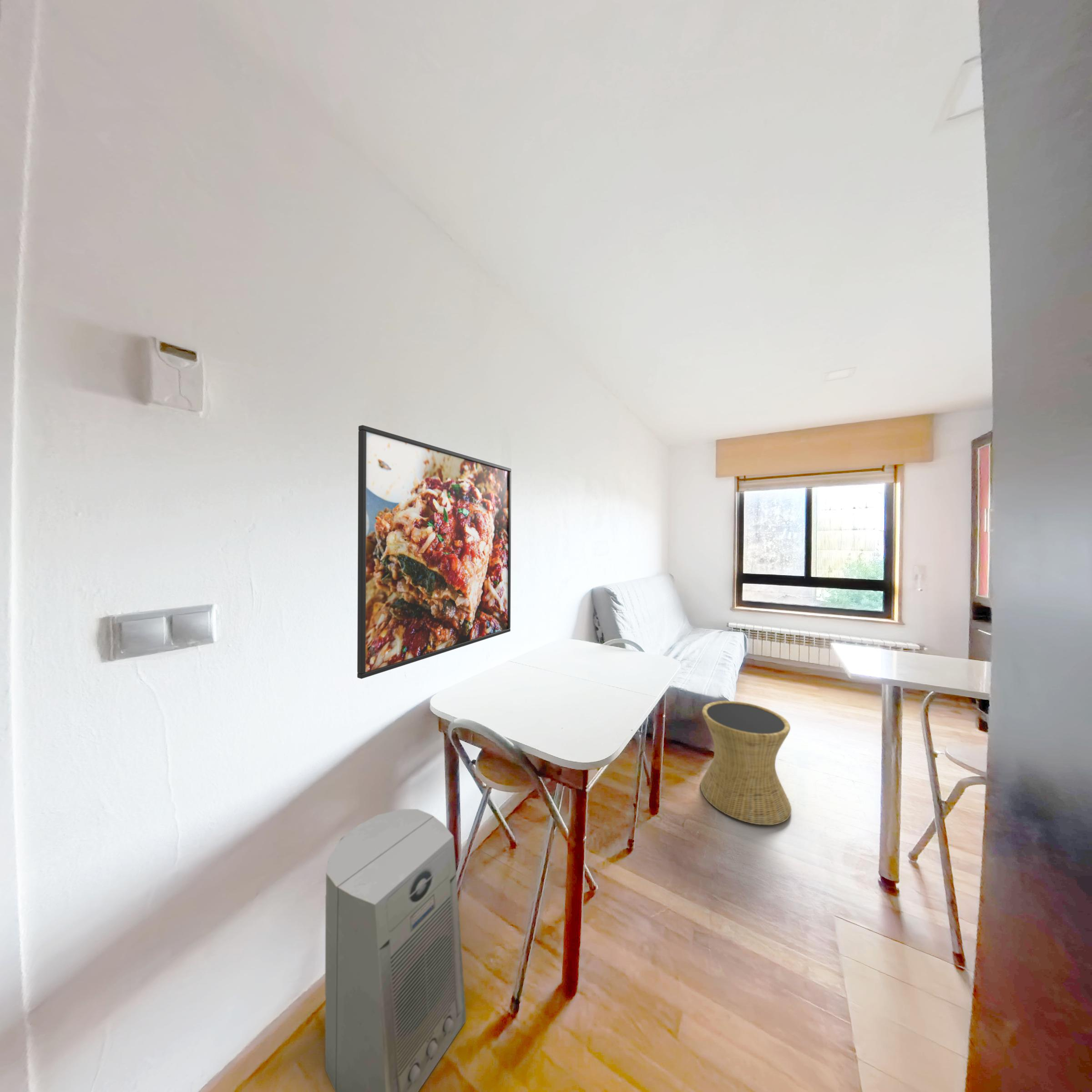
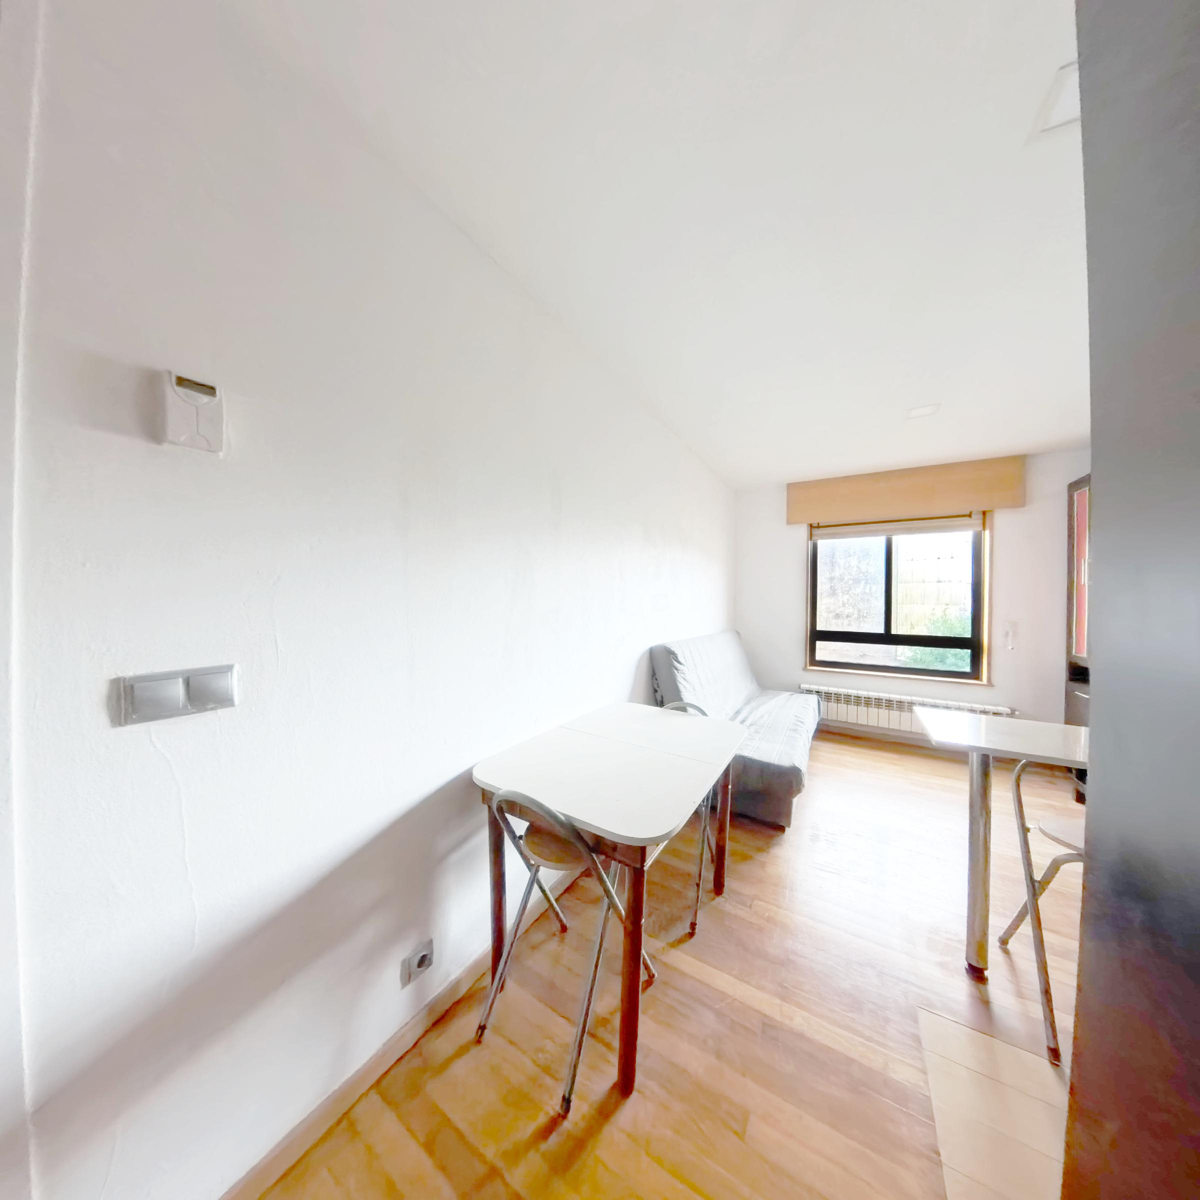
- side table (744, 756)
- fan (388, 935)
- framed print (450, 551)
